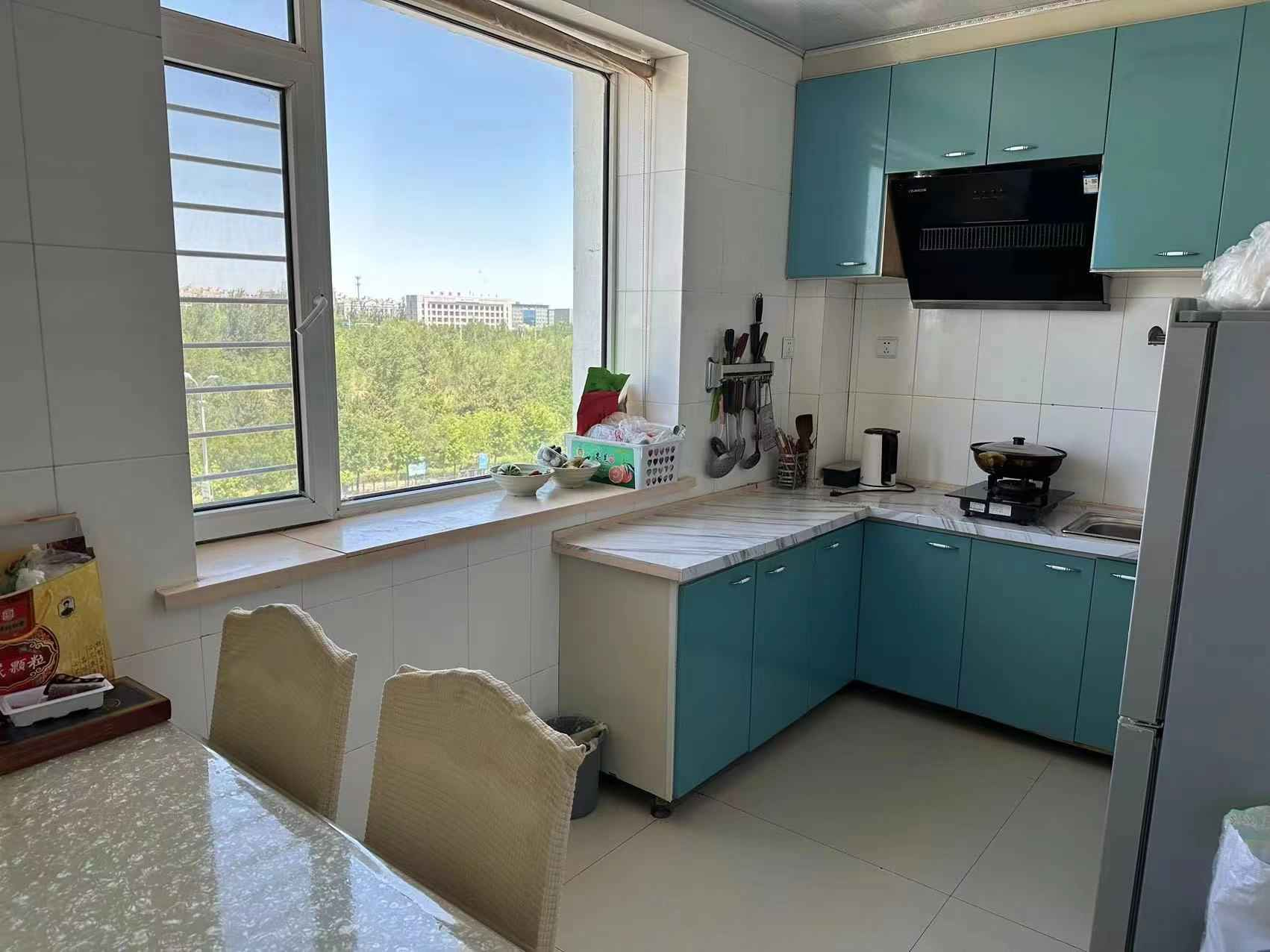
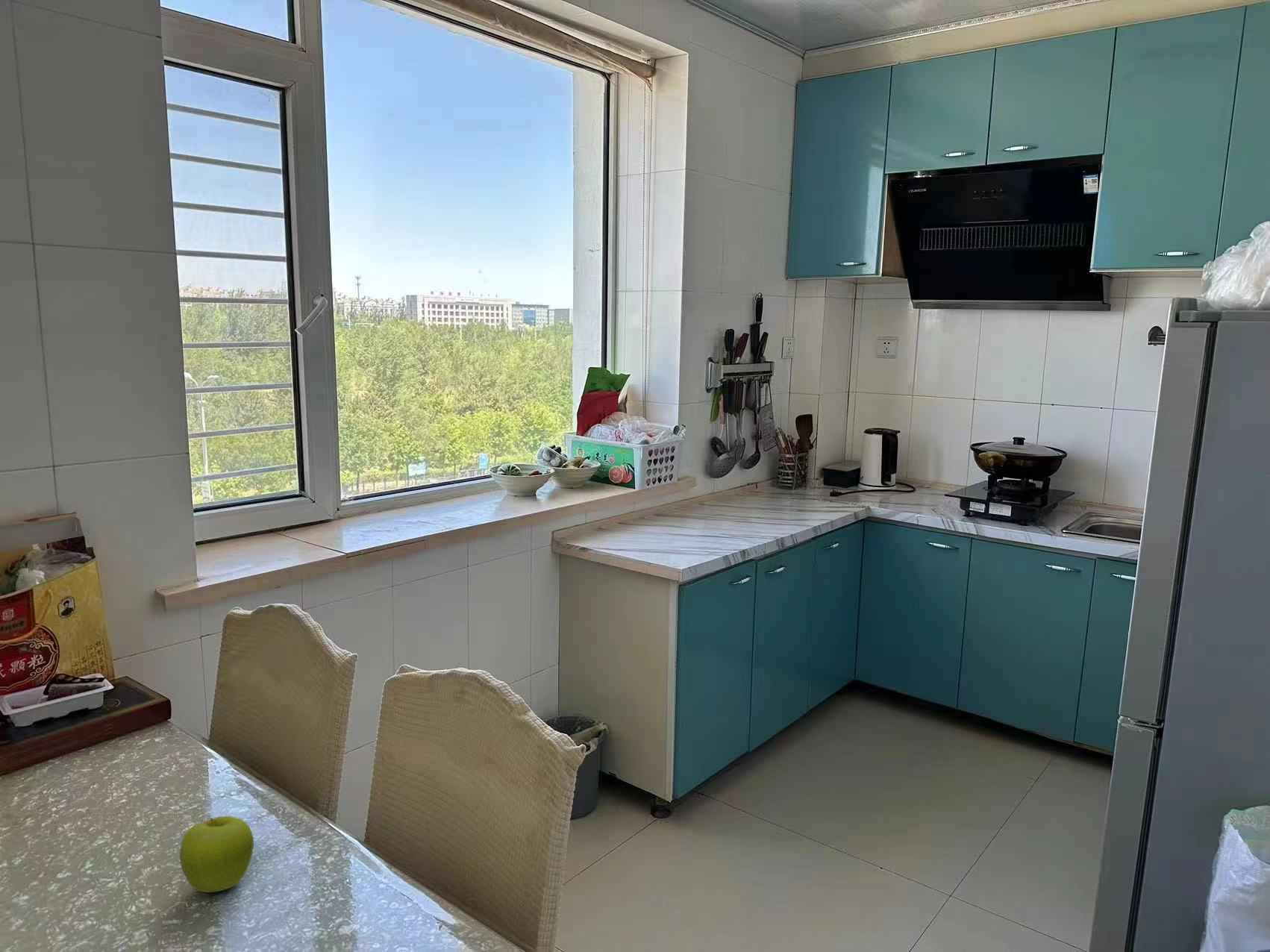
+ fruit (217, 852)
